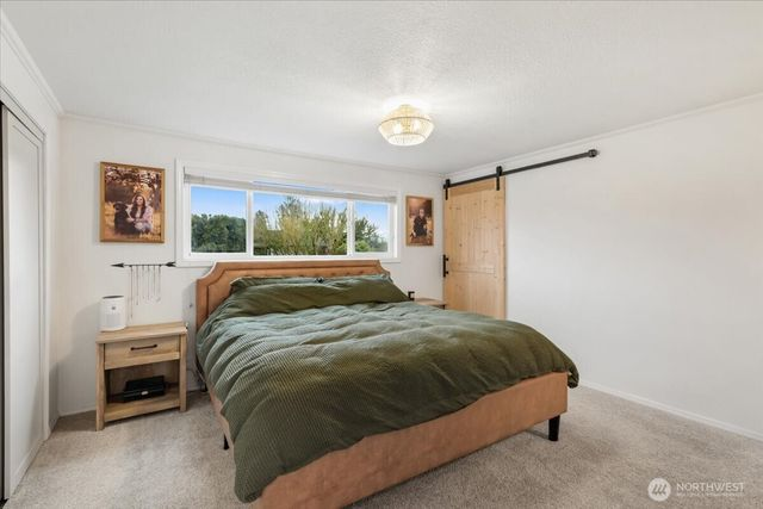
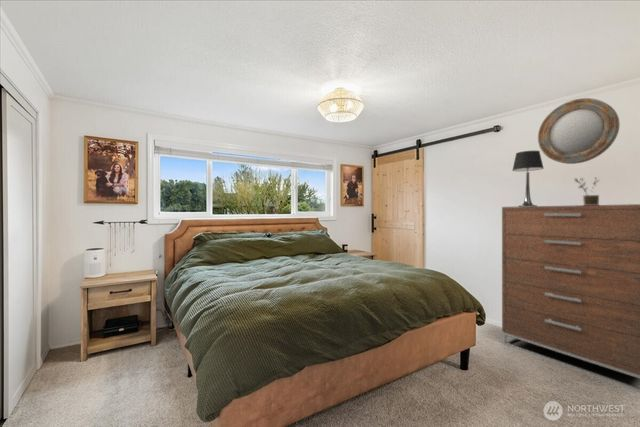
+ table lamp (527, 179)
+ potted plant (590, 190)
+ dresser (574, 282)
+ home mirror (575, 131)
